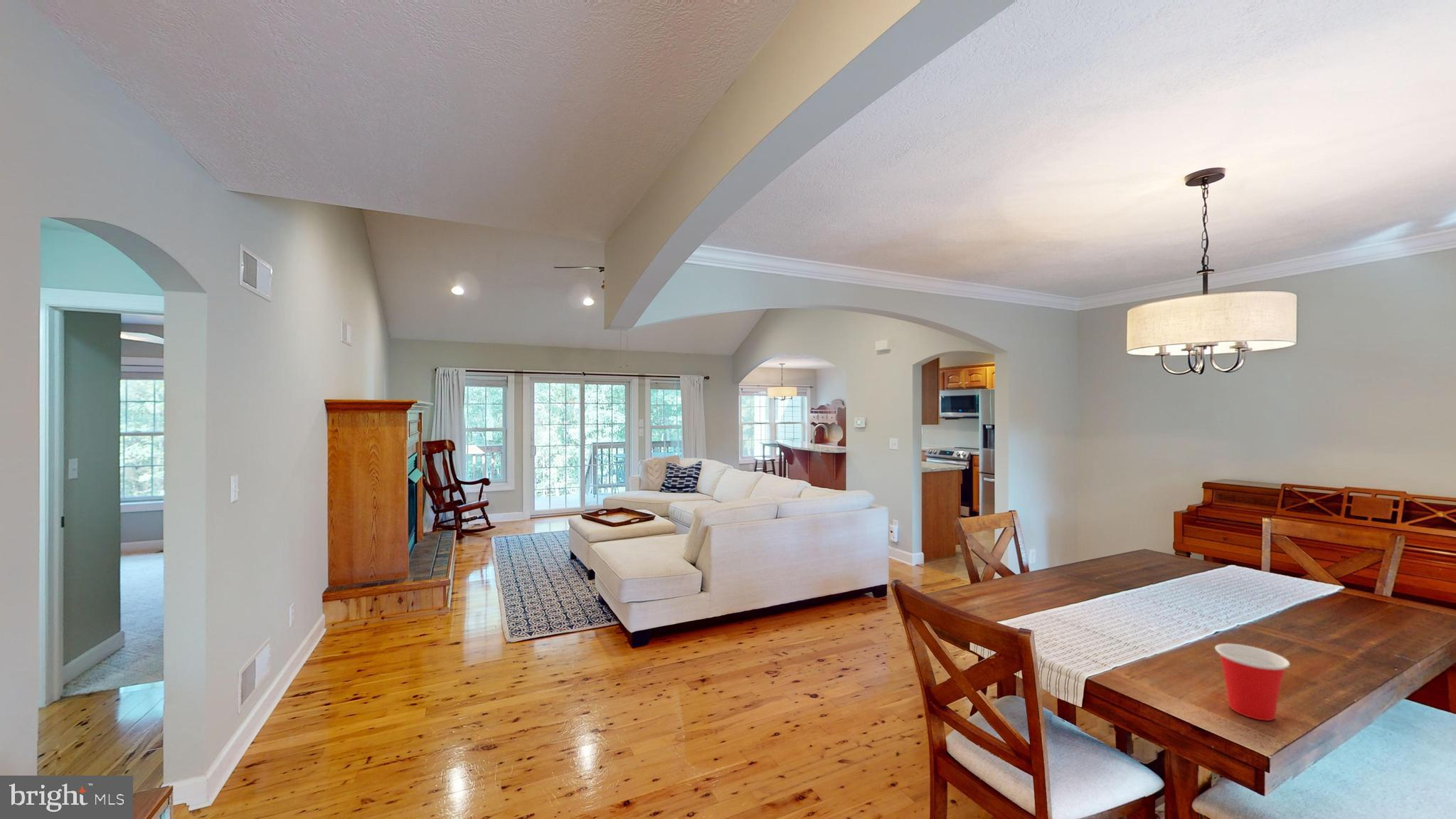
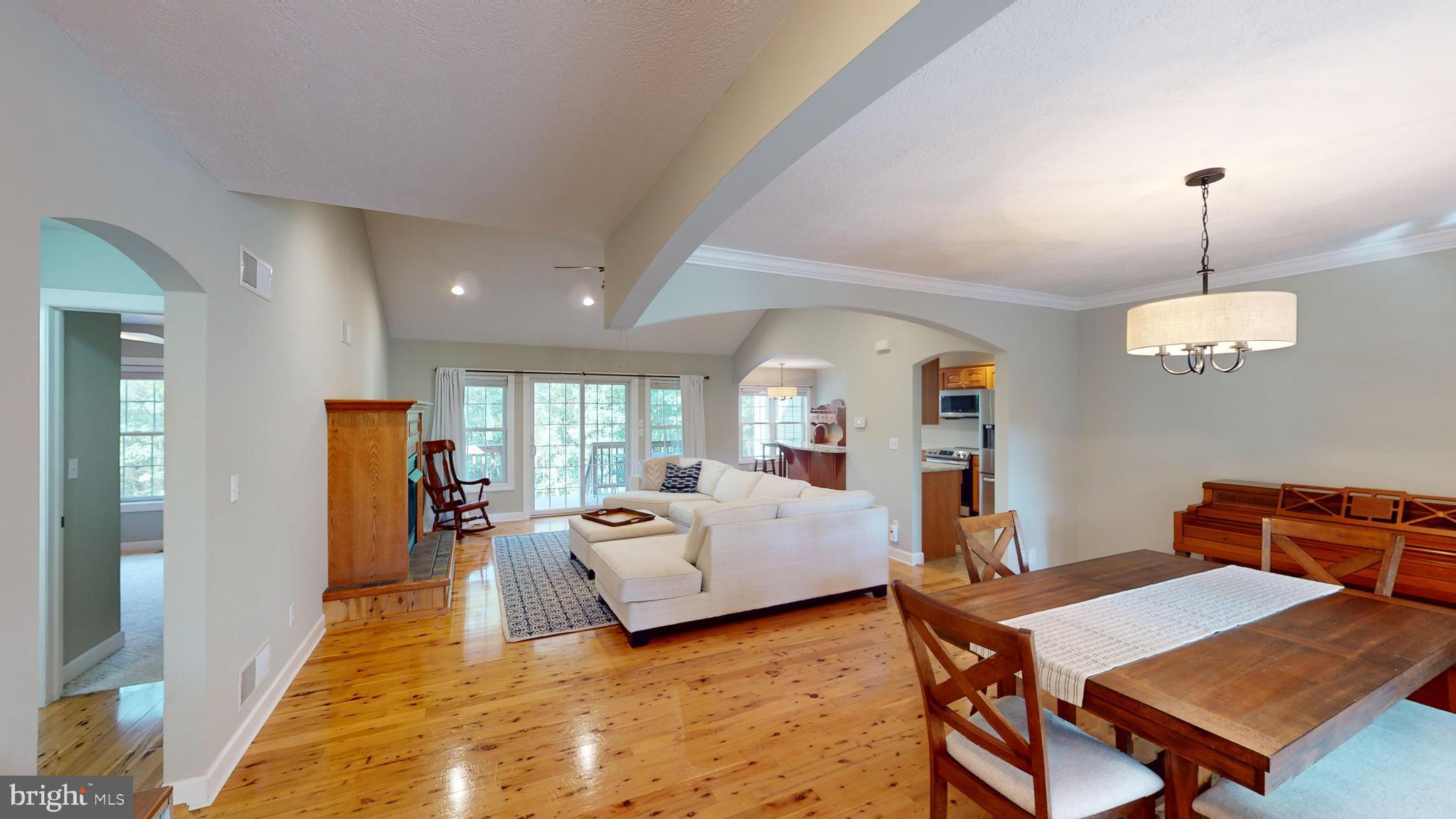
- cup (1251, 682)
